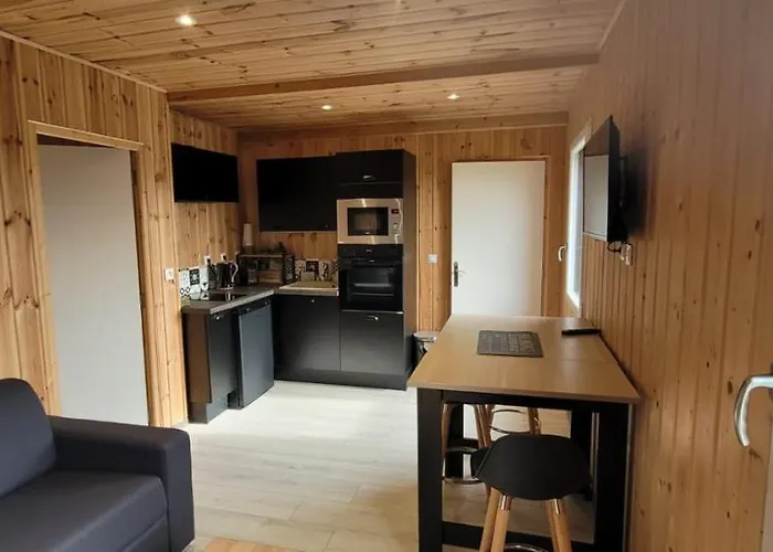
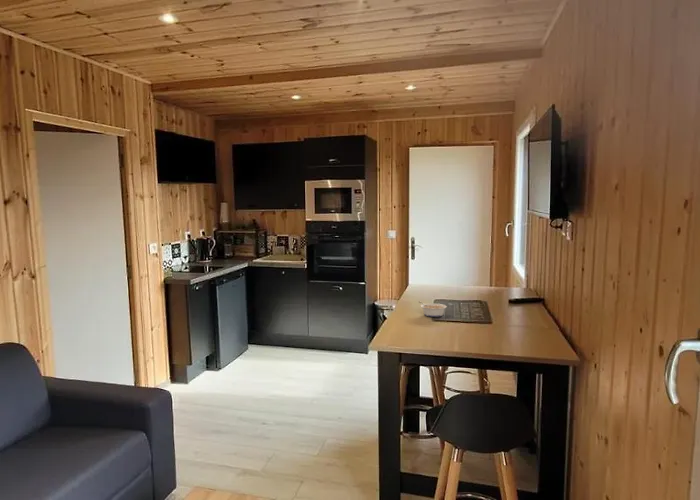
+ legume (432, 309)
